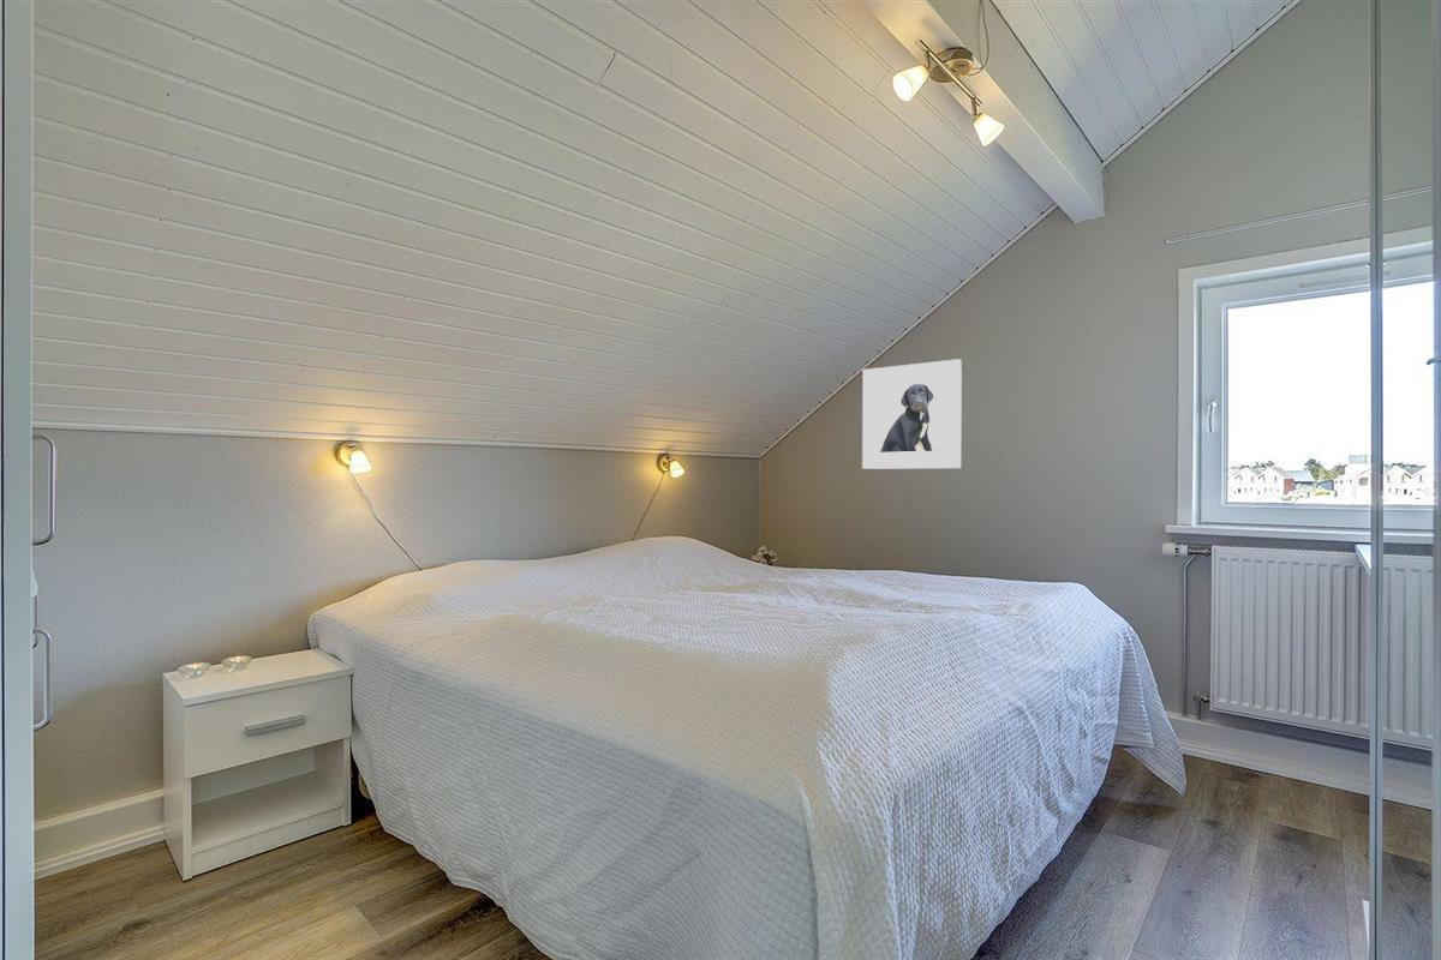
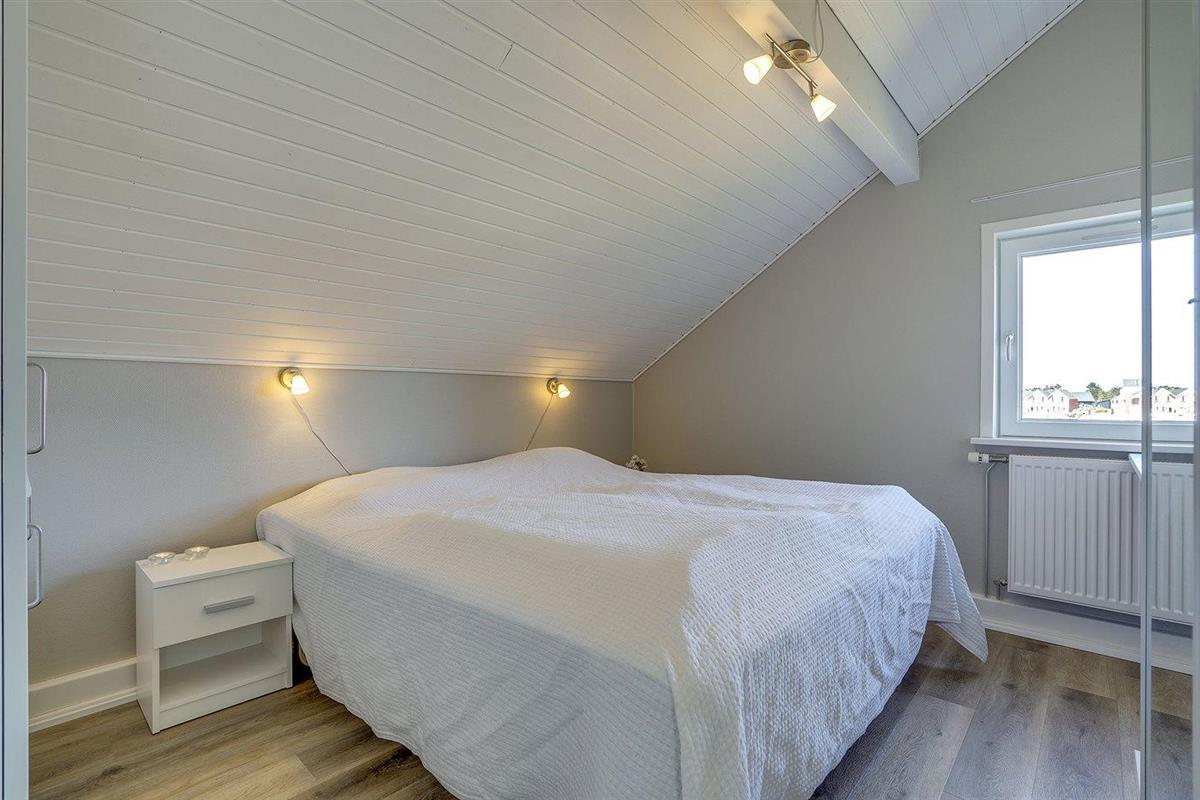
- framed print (909, 416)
